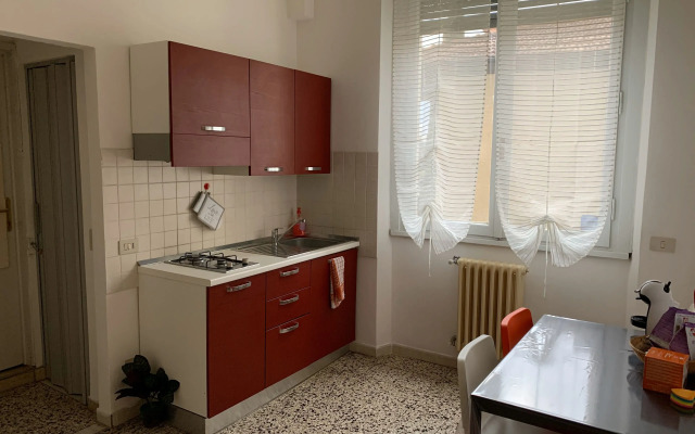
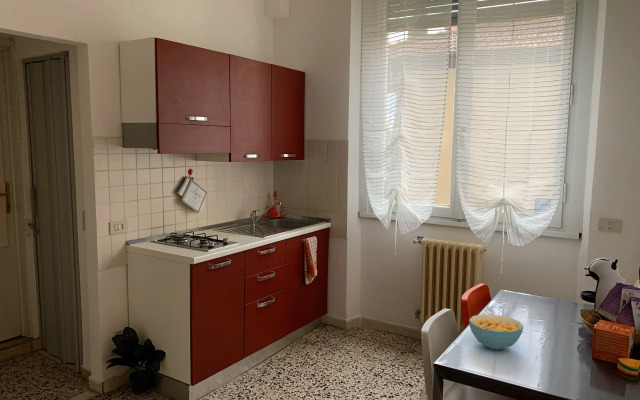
+ cereal bowl (495, 334)
